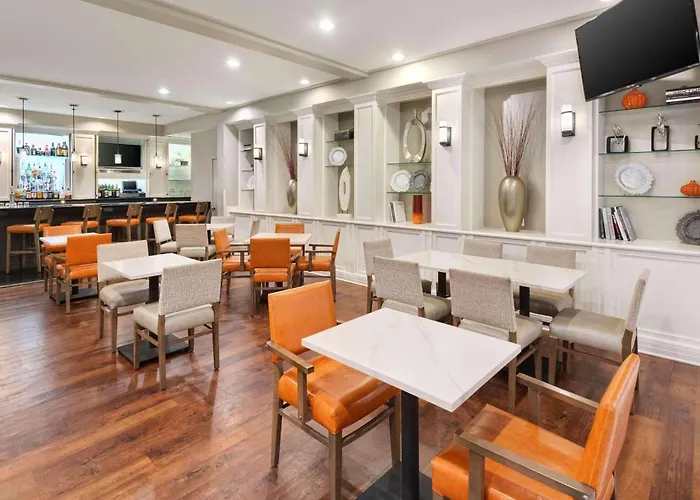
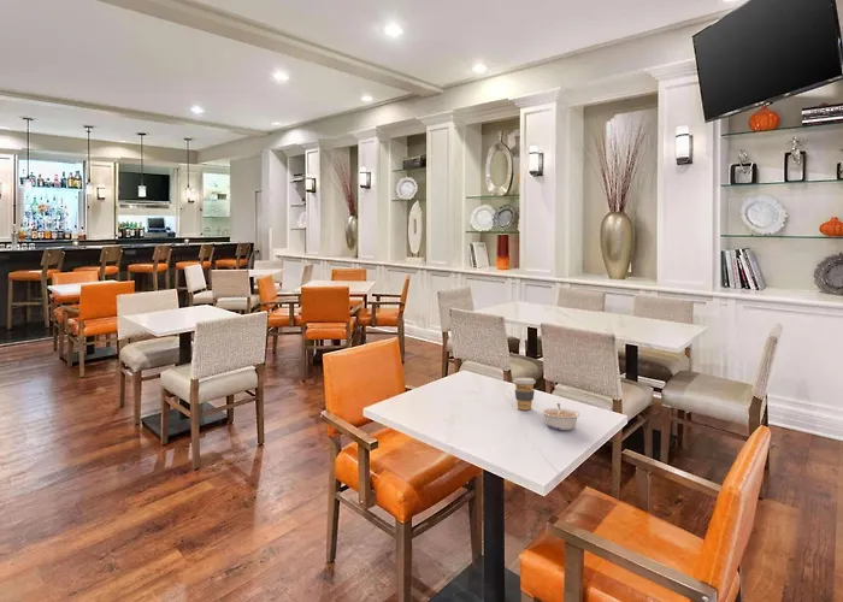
+ coffee cup (524, 394)
+ legume (559, 417)
